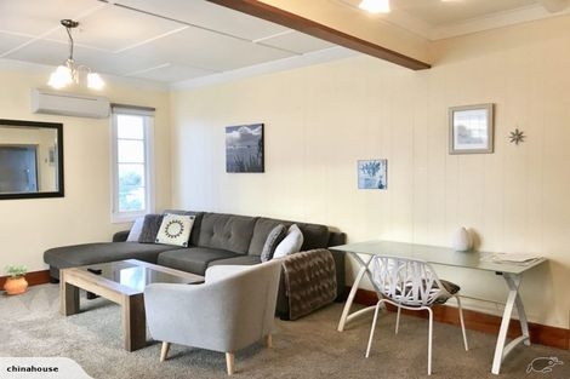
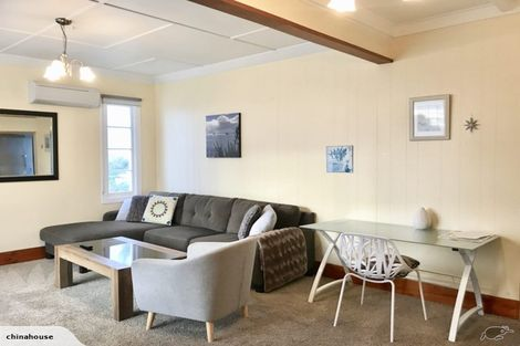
- potted plant (13, 277)
